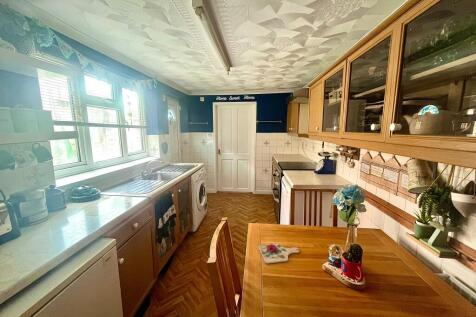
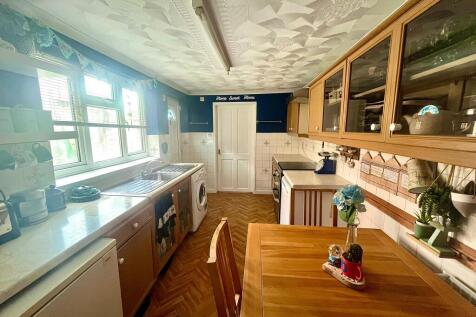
- cutting board (280, 250)
